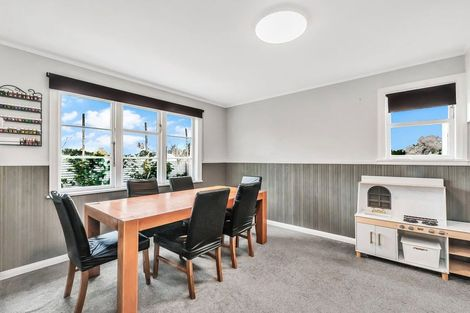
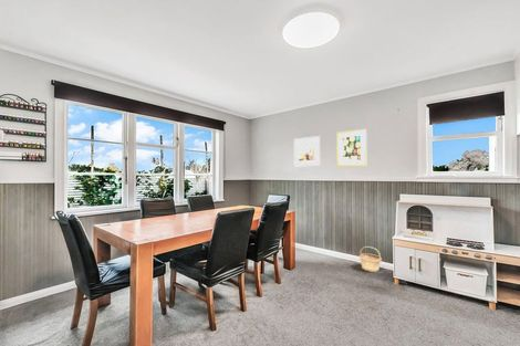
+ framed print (306, 151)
+ wall art (351, 148)
+ basket (370, 258)
